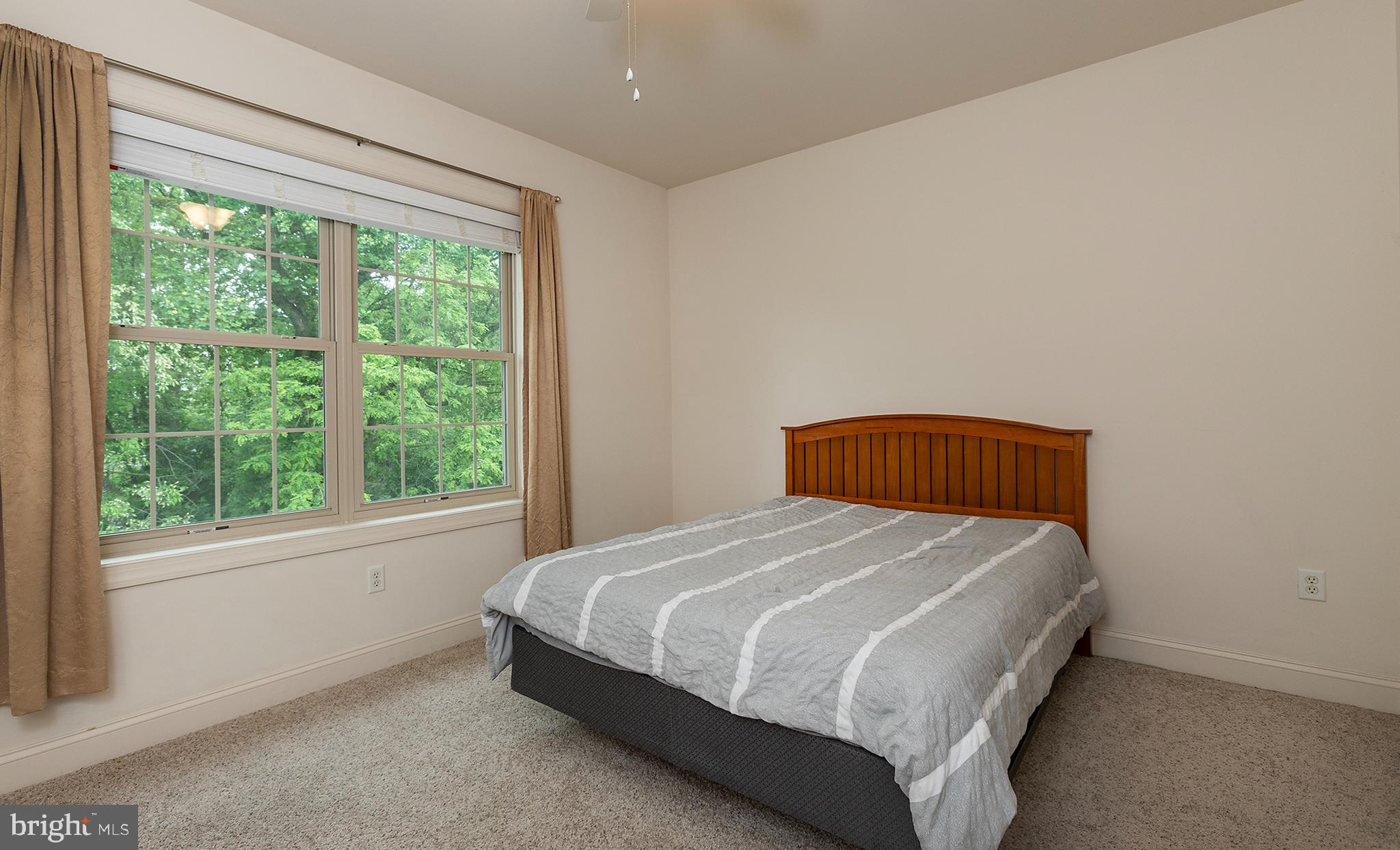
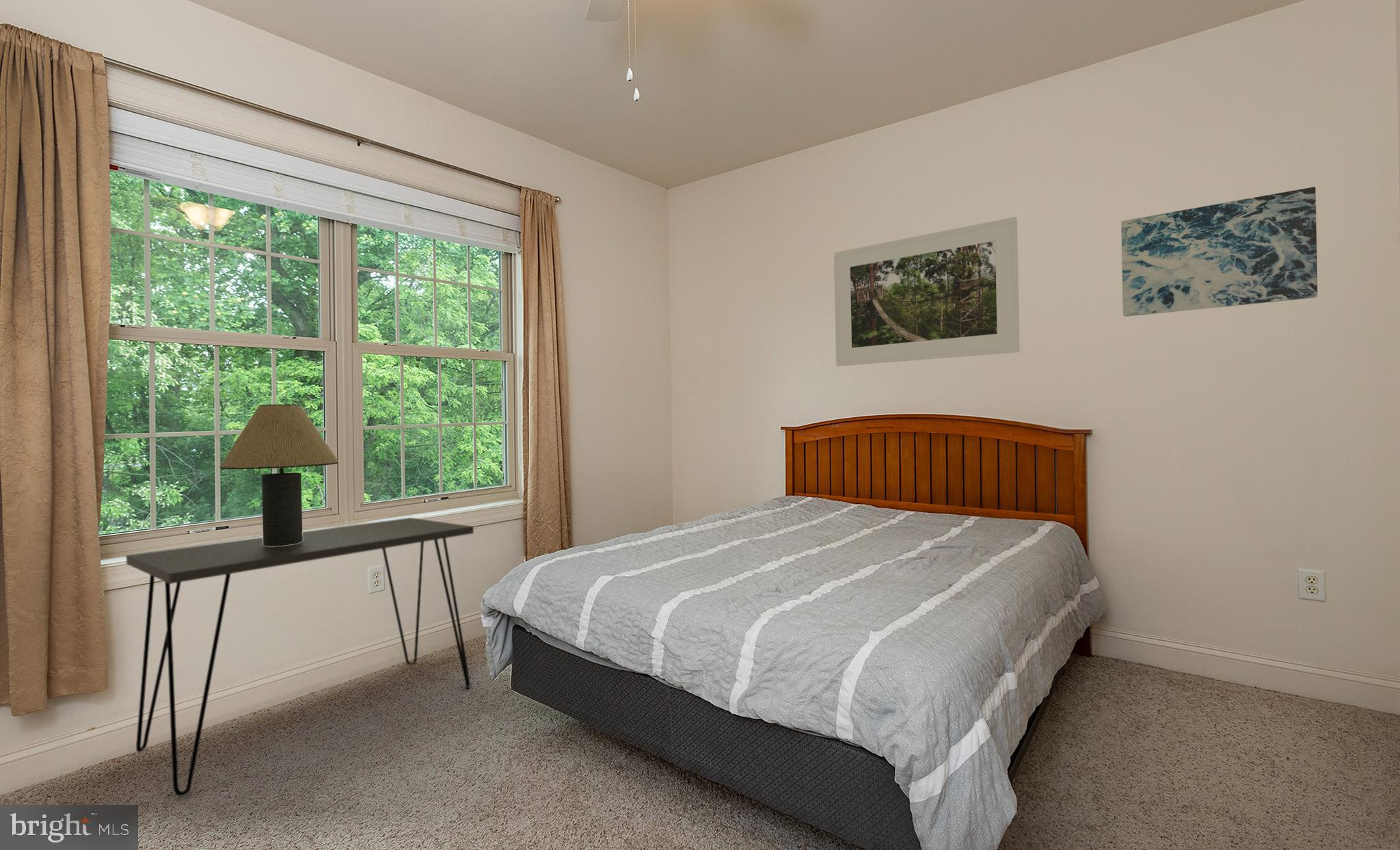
+ table lamp (281, 473)
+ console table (307, 561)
+ wall art (1212, 256)
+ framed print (919, 298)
